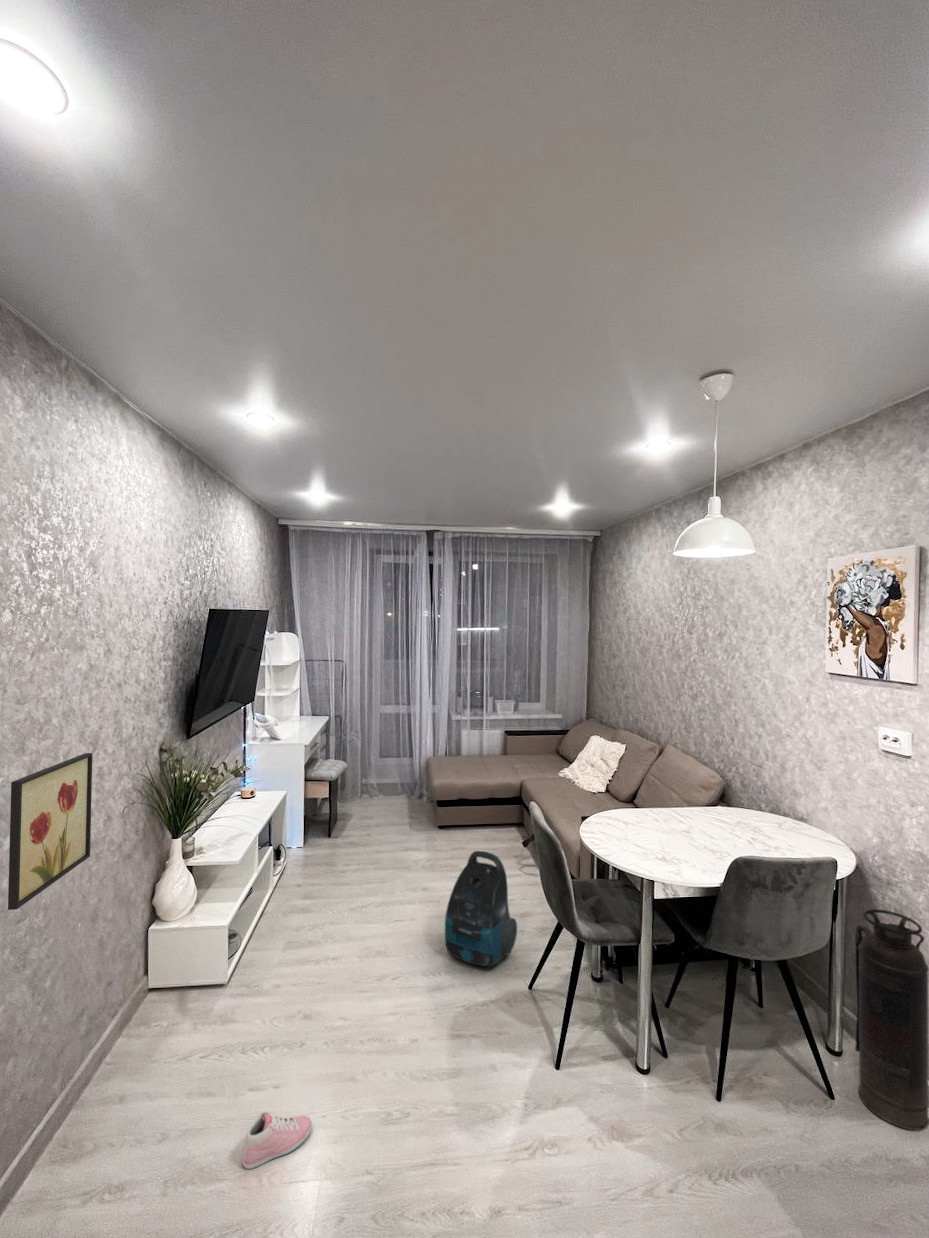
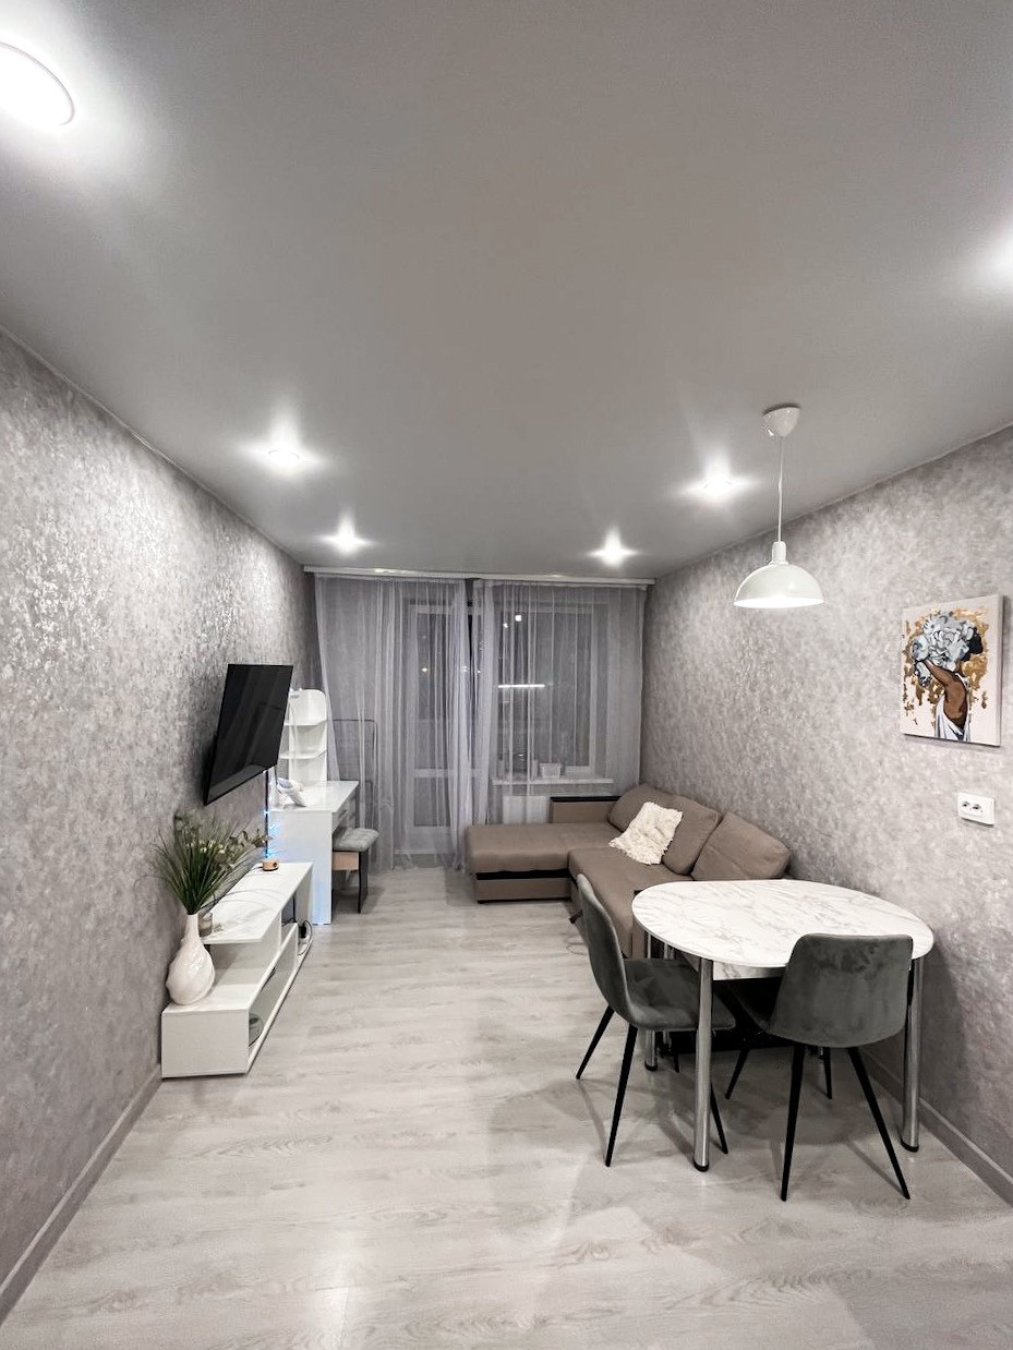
- wall art (52, 823)
- sneaker (278, 1129)
- fire extinguisher (890, 1010)
- vacuum cleaner (478, 905)
